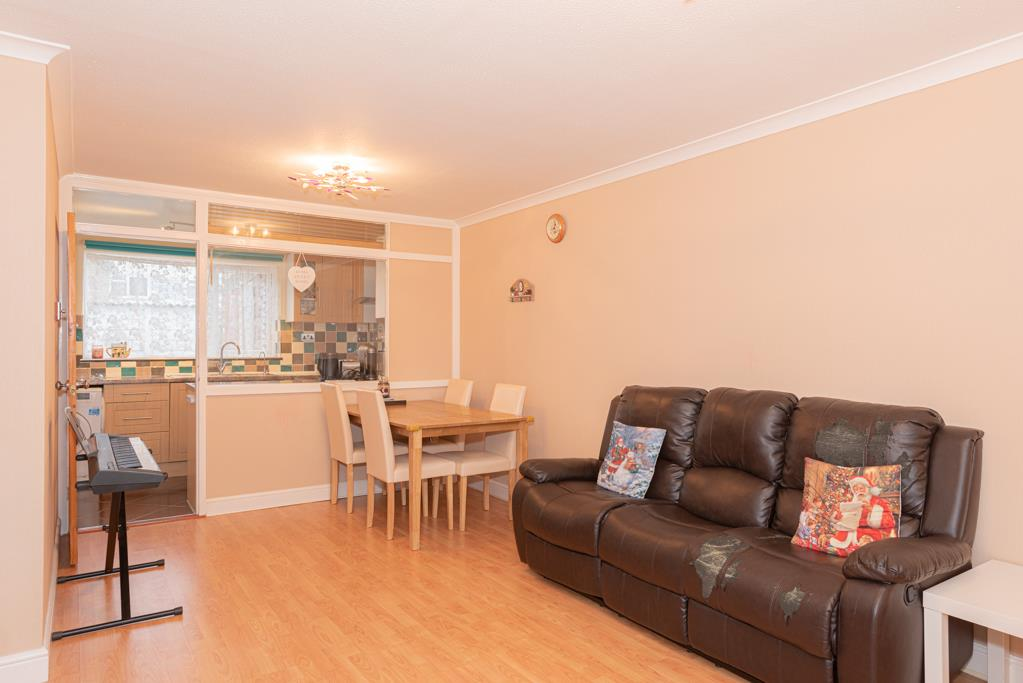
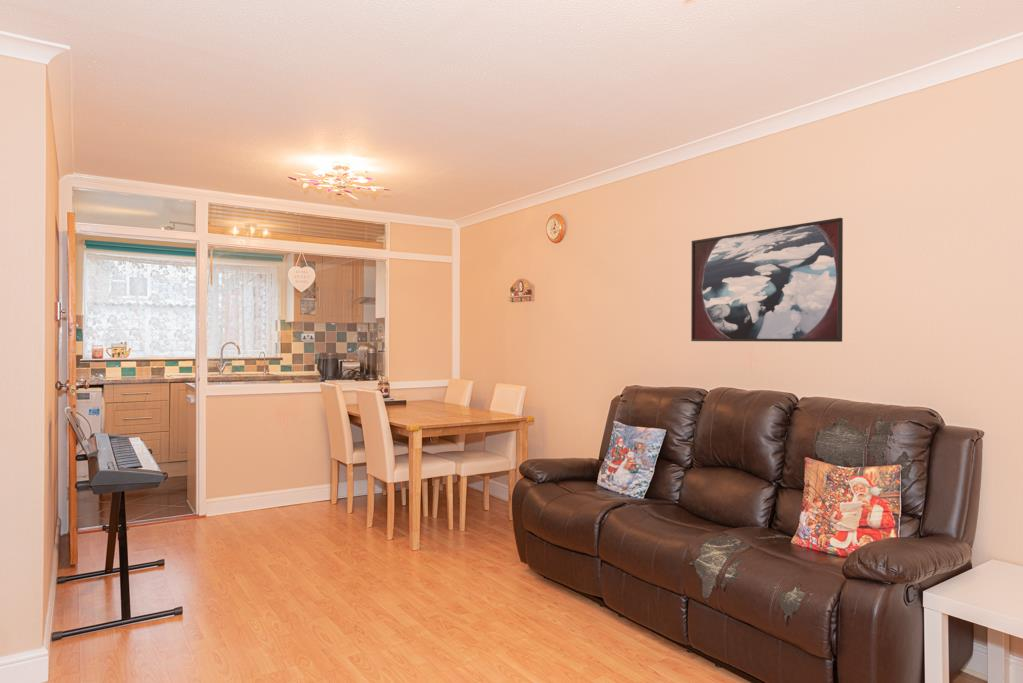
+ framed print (759, 286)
